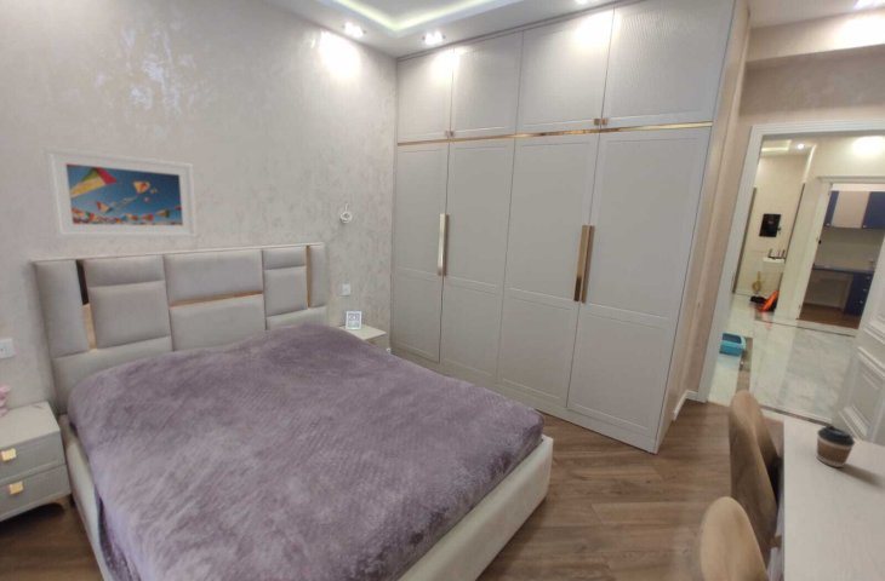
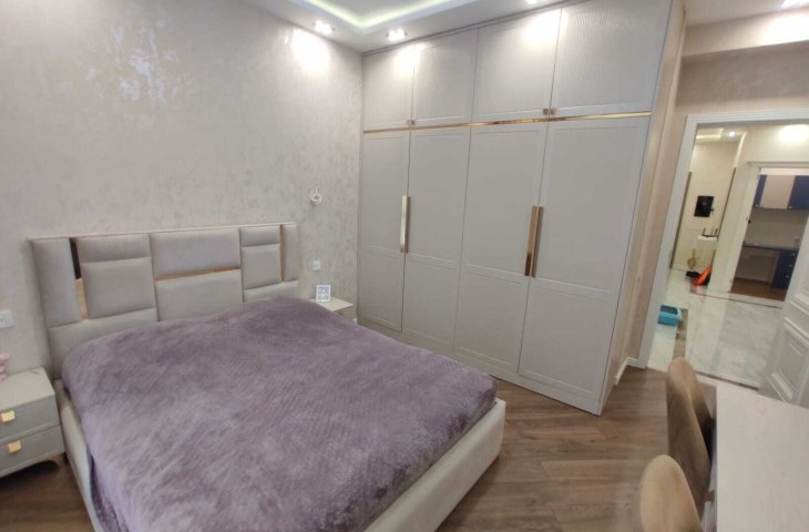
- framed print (130, 197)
- coffee cup (833, 444)
